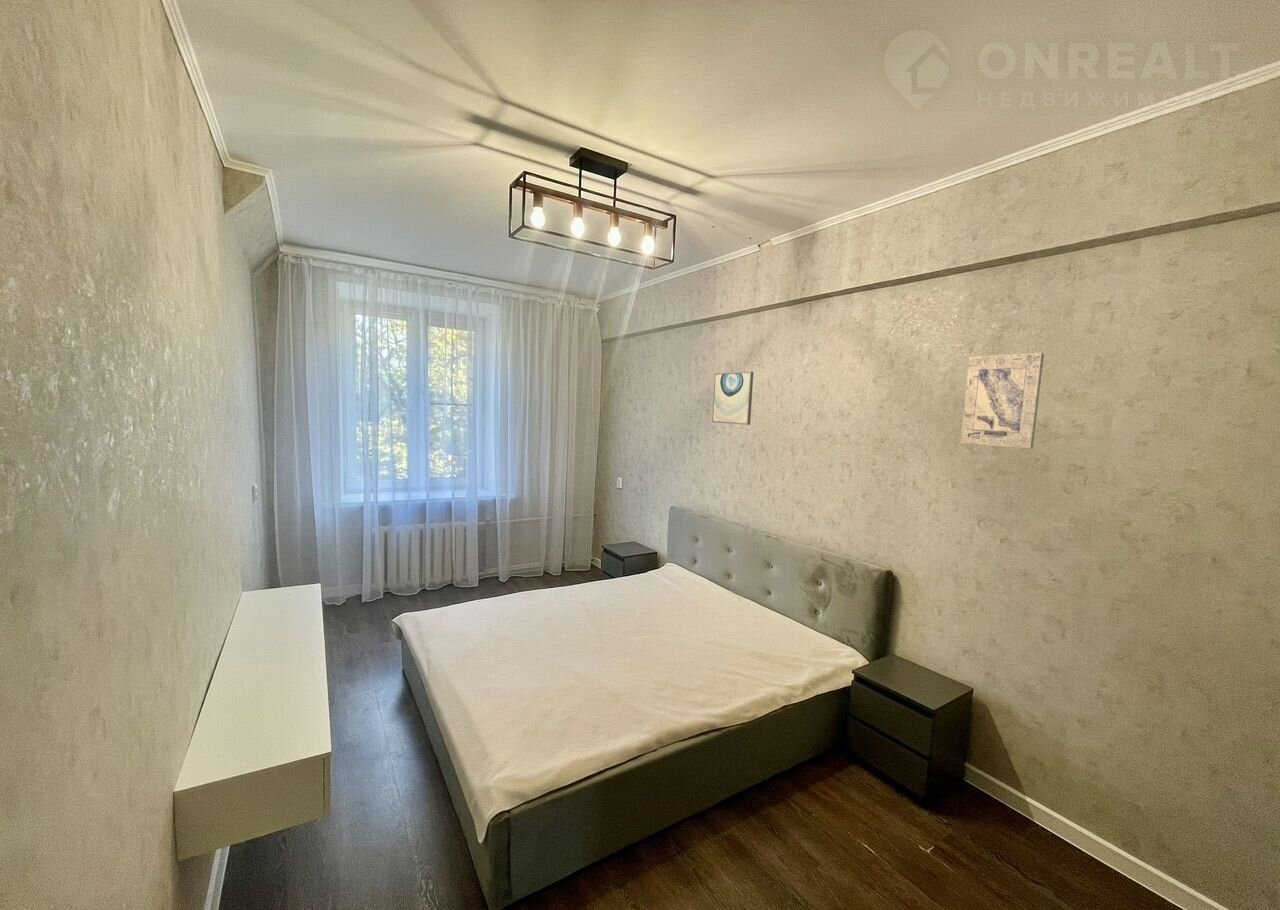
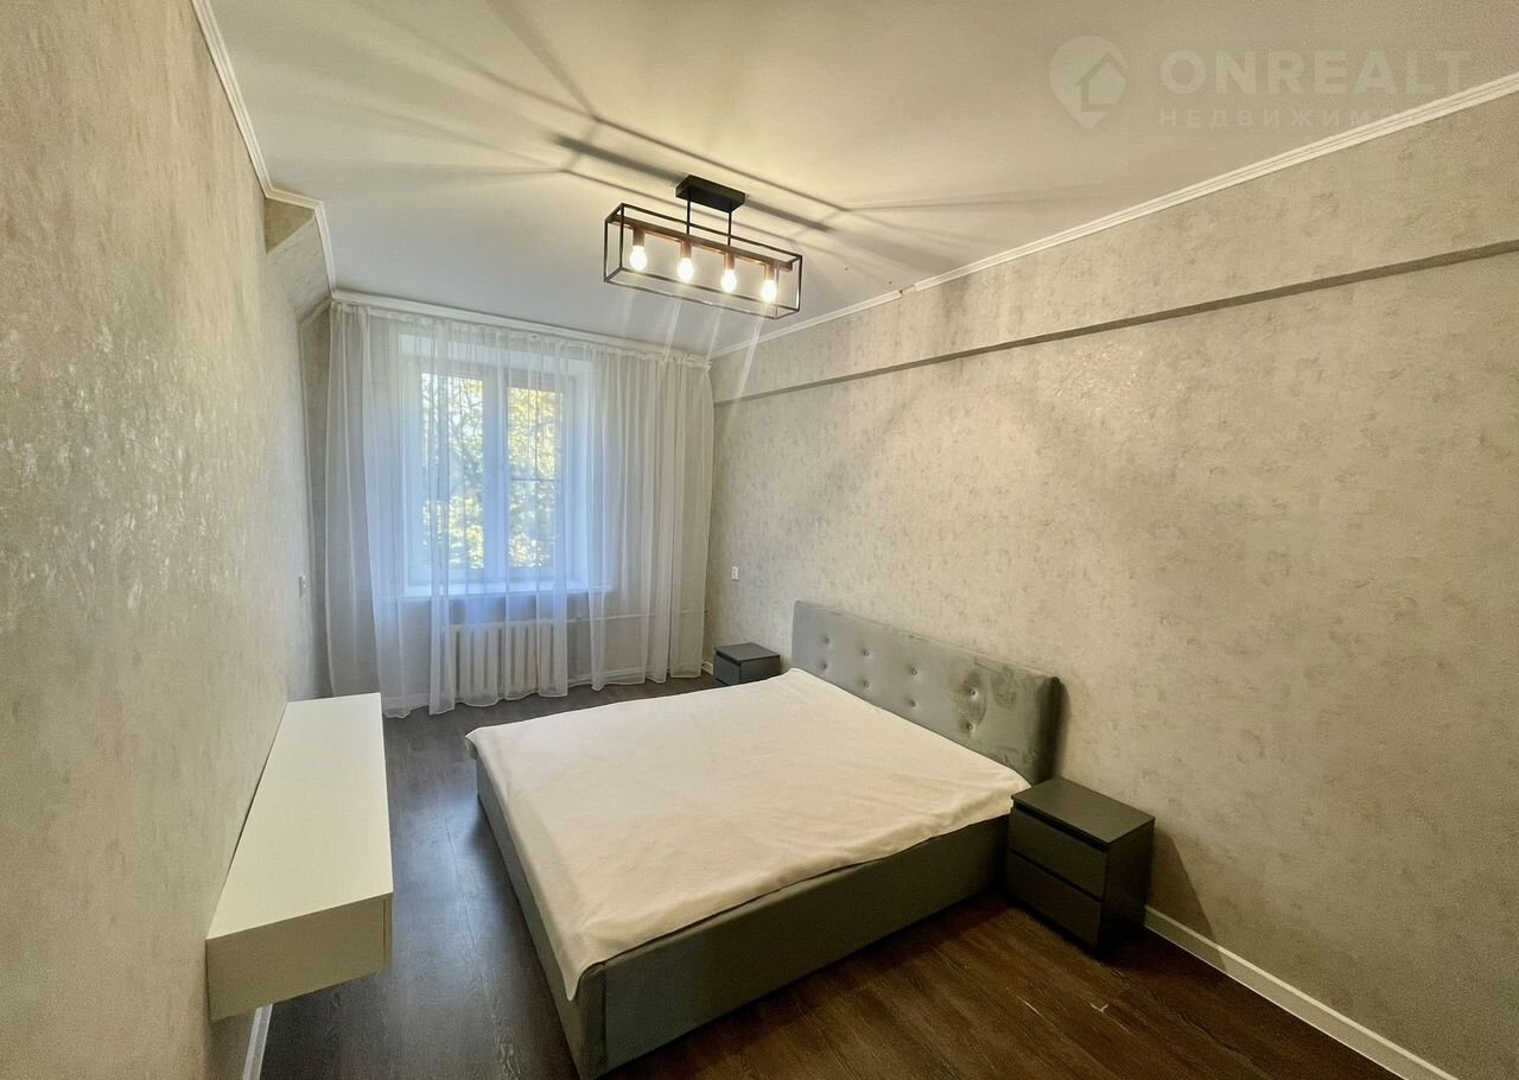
- wall art (999, 400)
- wall art (731, 398)
